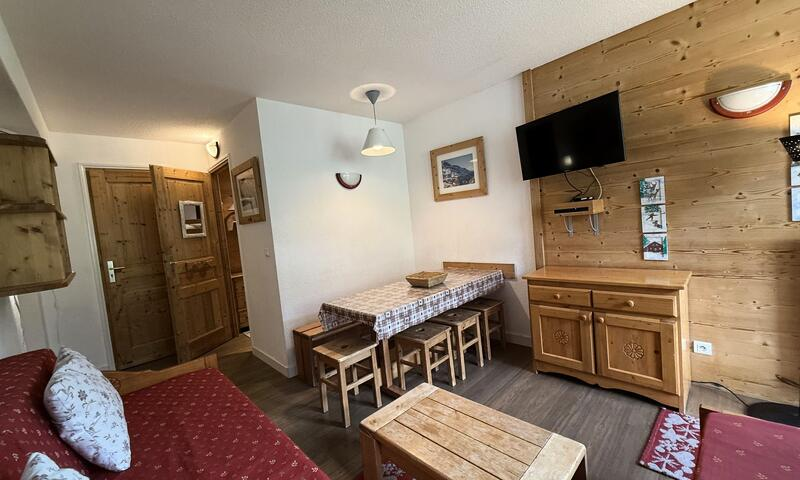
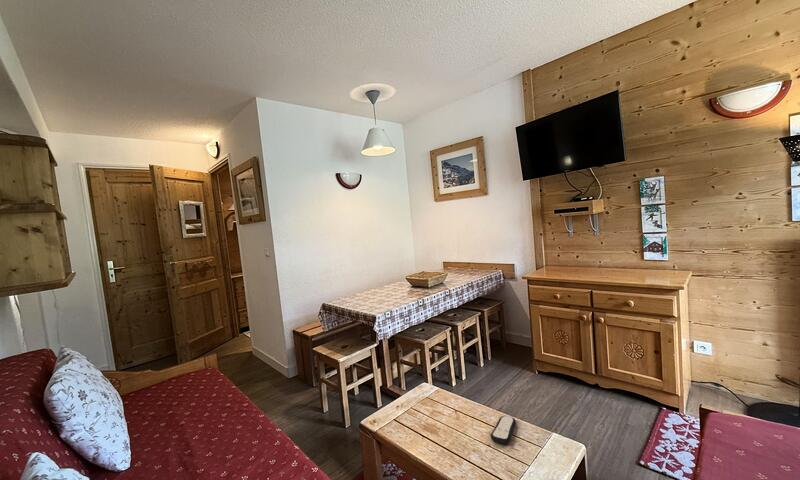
+ remote control (504, 428)
